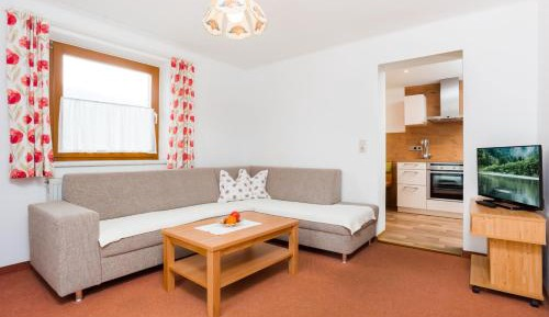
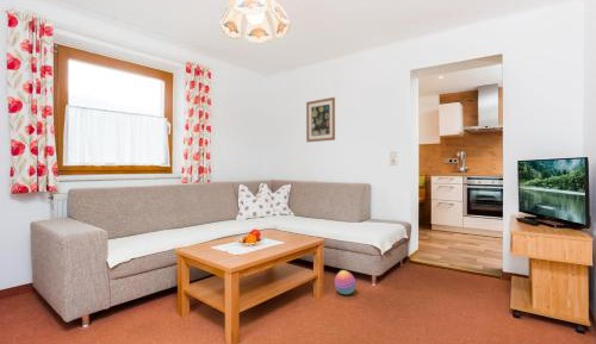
+ wall art (319, 120)
+ stacking toy (344, 281)
